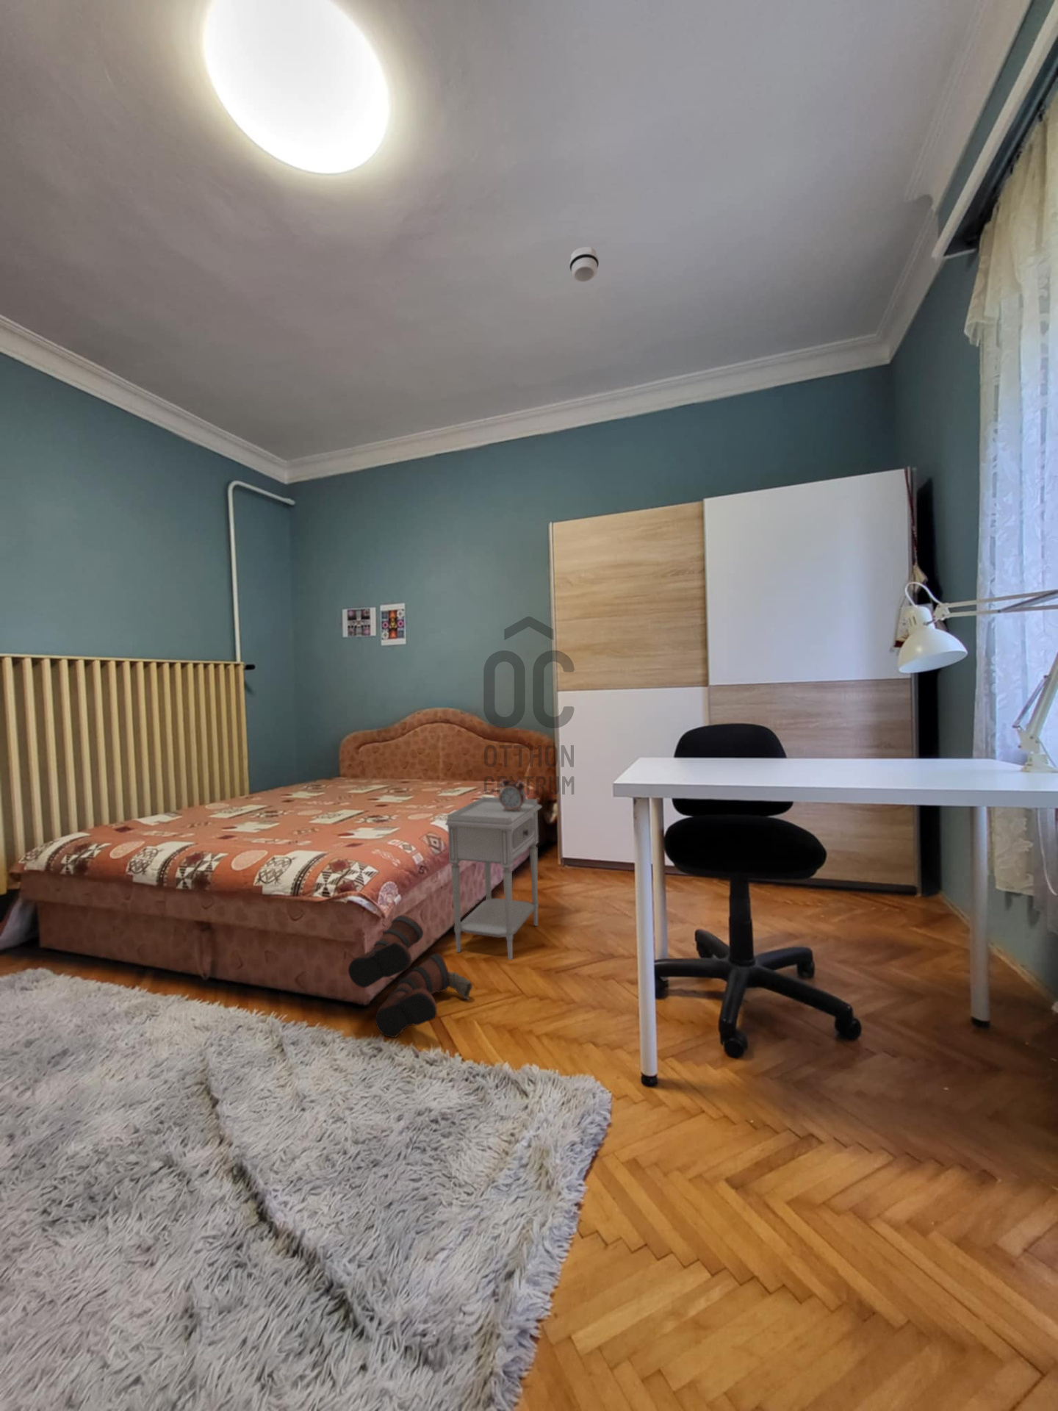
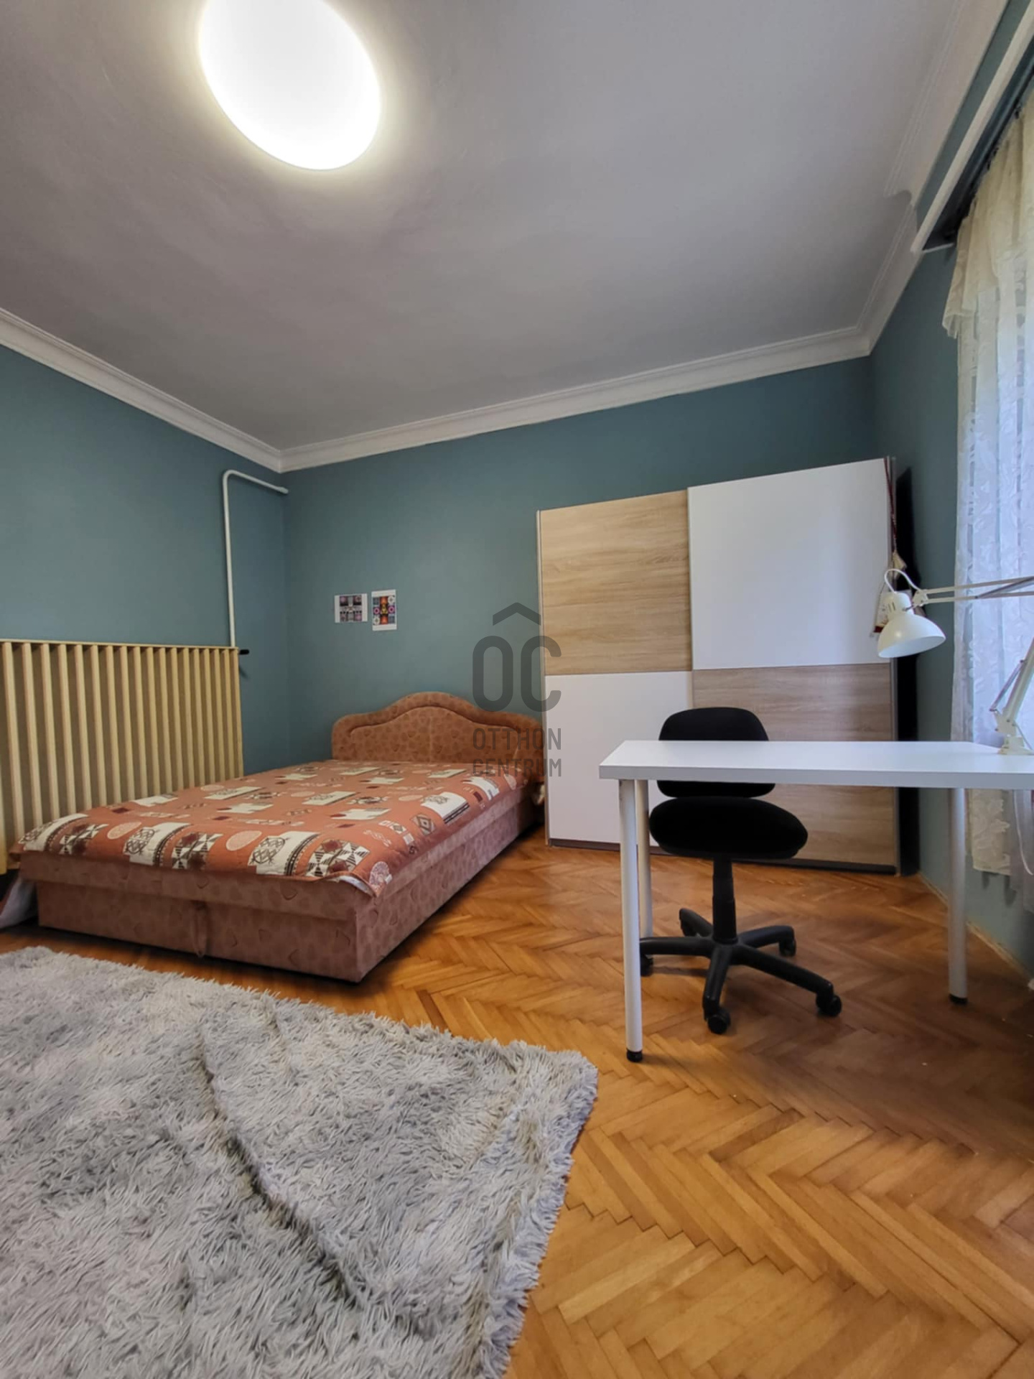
- smoke detector (585, 266)
- boots (417, 967)
- nightstand (503, 872)
- alarm clock (512, 792)
